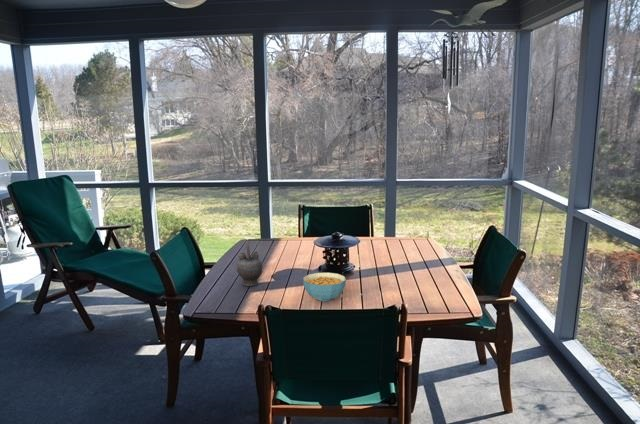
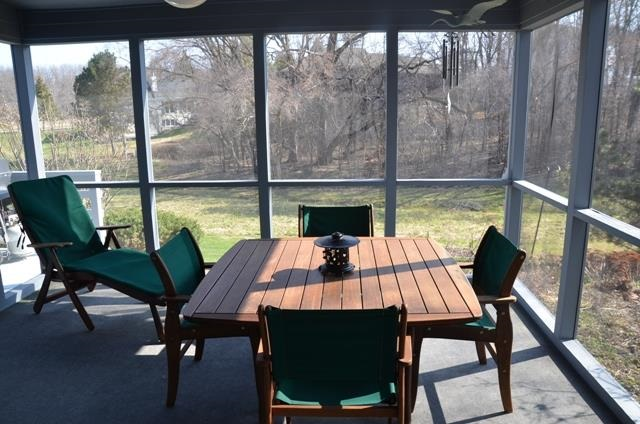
- cereal bowl (324, 288)
- teapot (249, 262)
